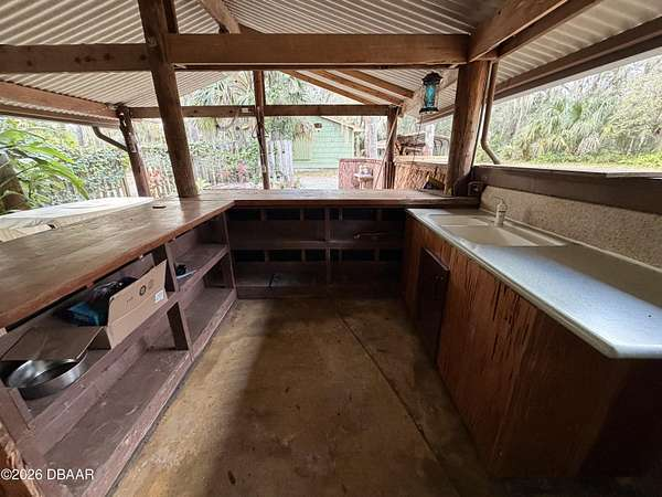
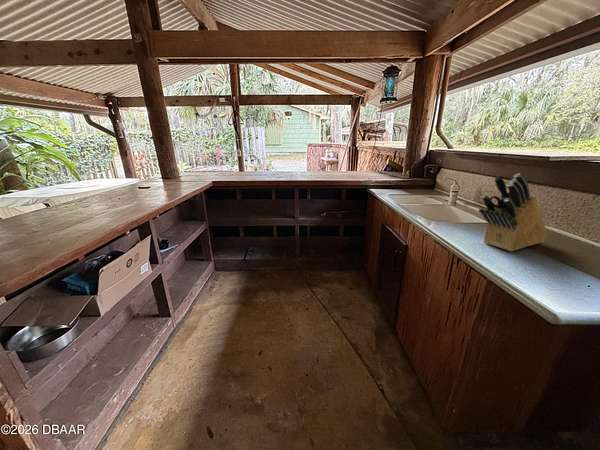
+ knife block (517, 209)
